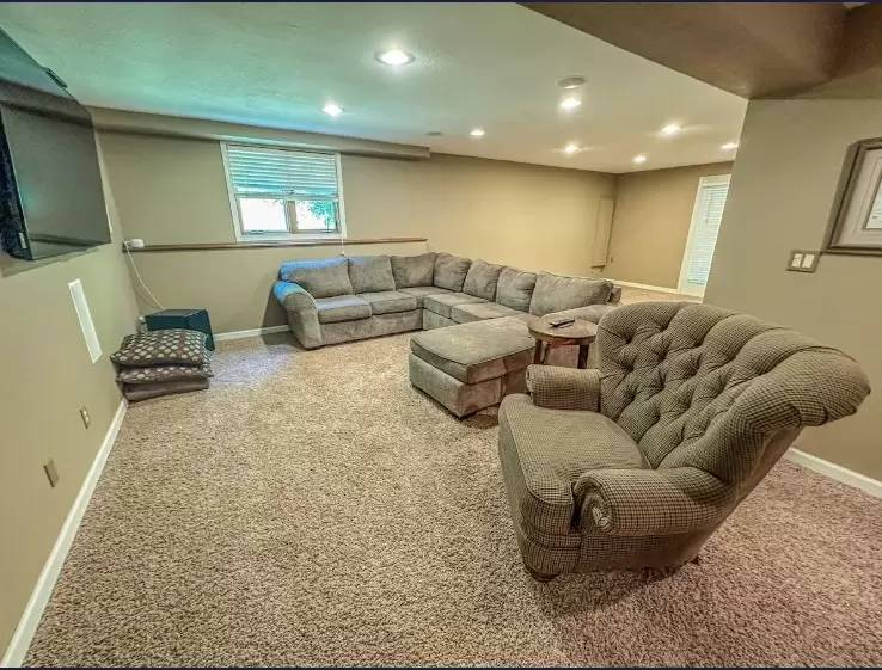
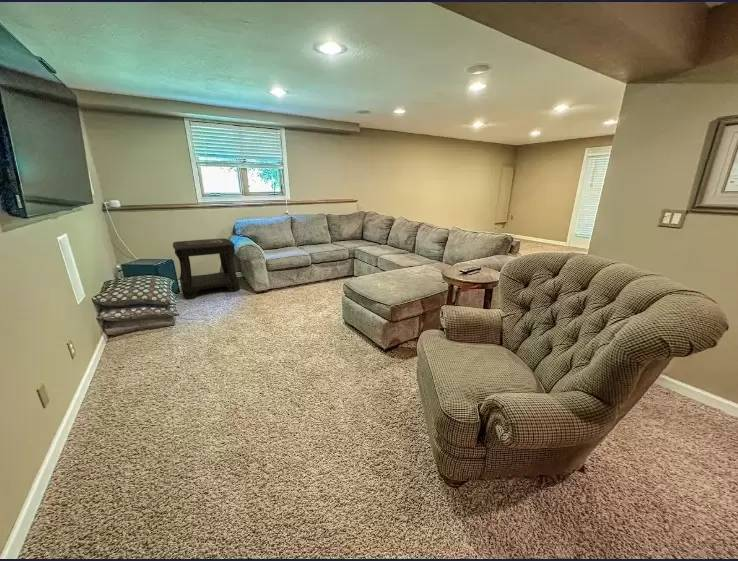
+ side table (206, 274)
